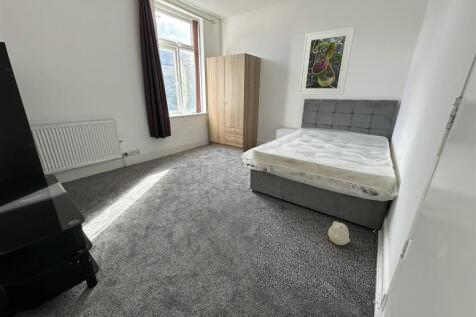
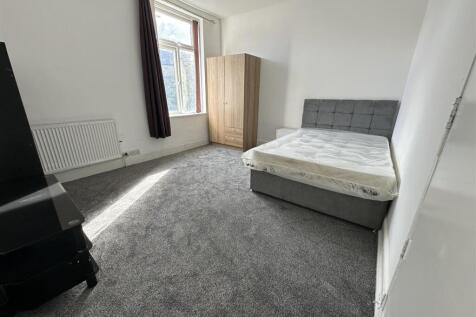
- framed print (324, 64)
- plush toy (340, 231)
